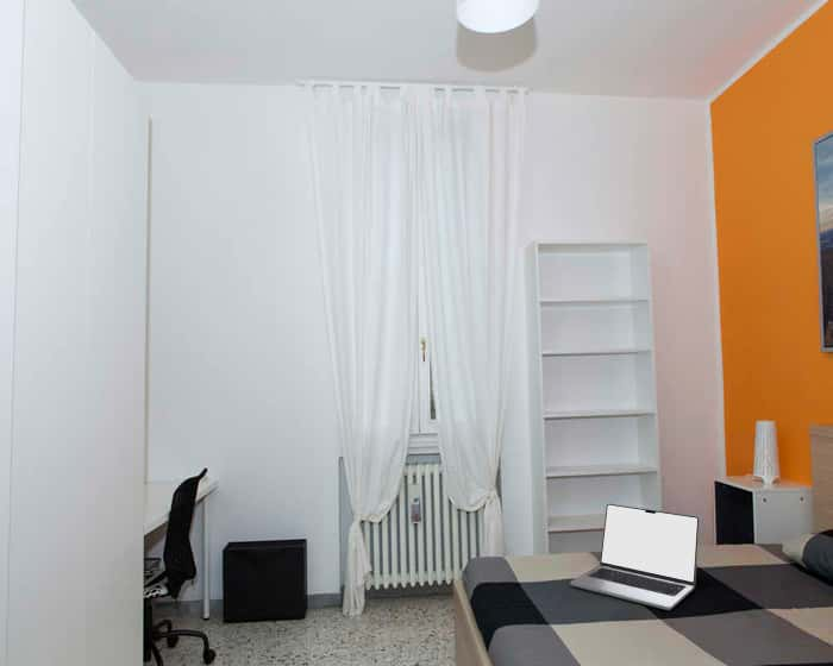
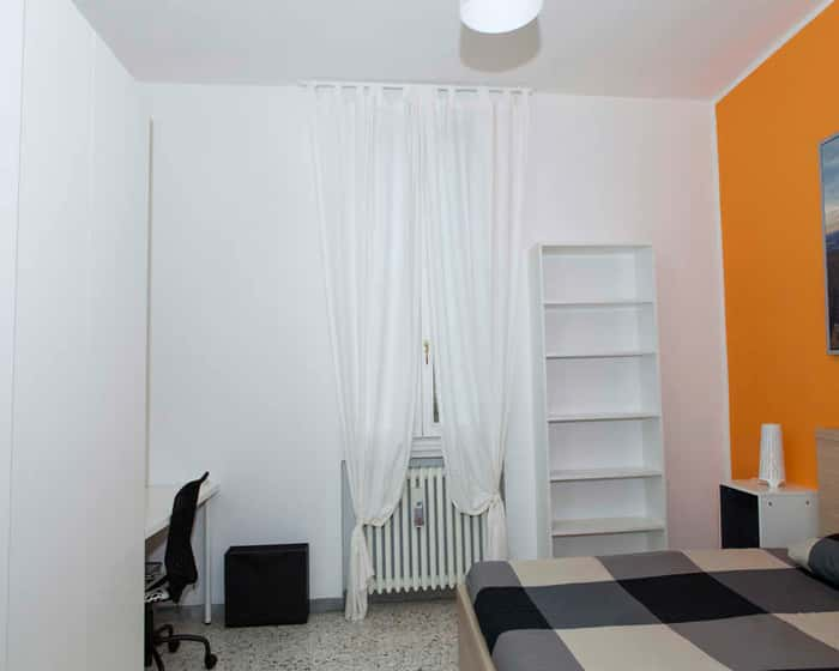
- laptop (634, 551)
